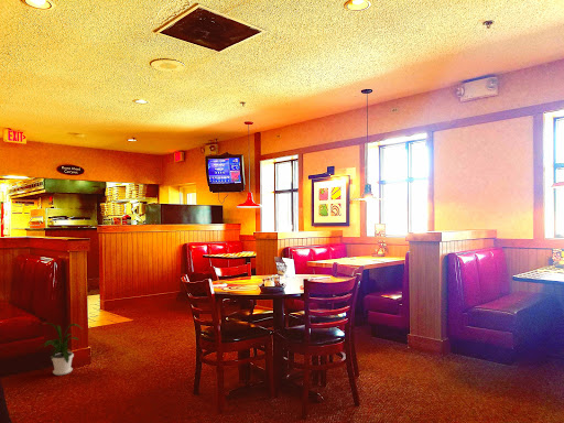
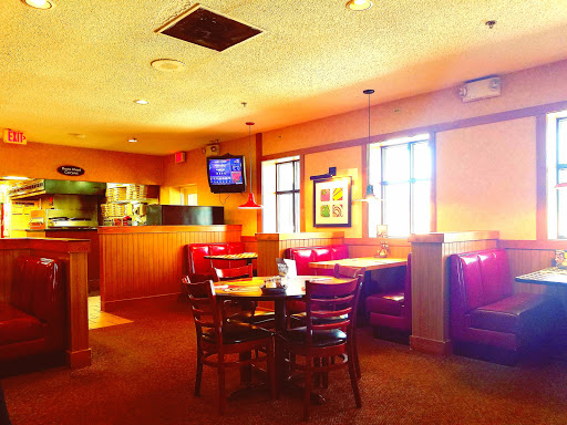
- house plant (61, 346)
